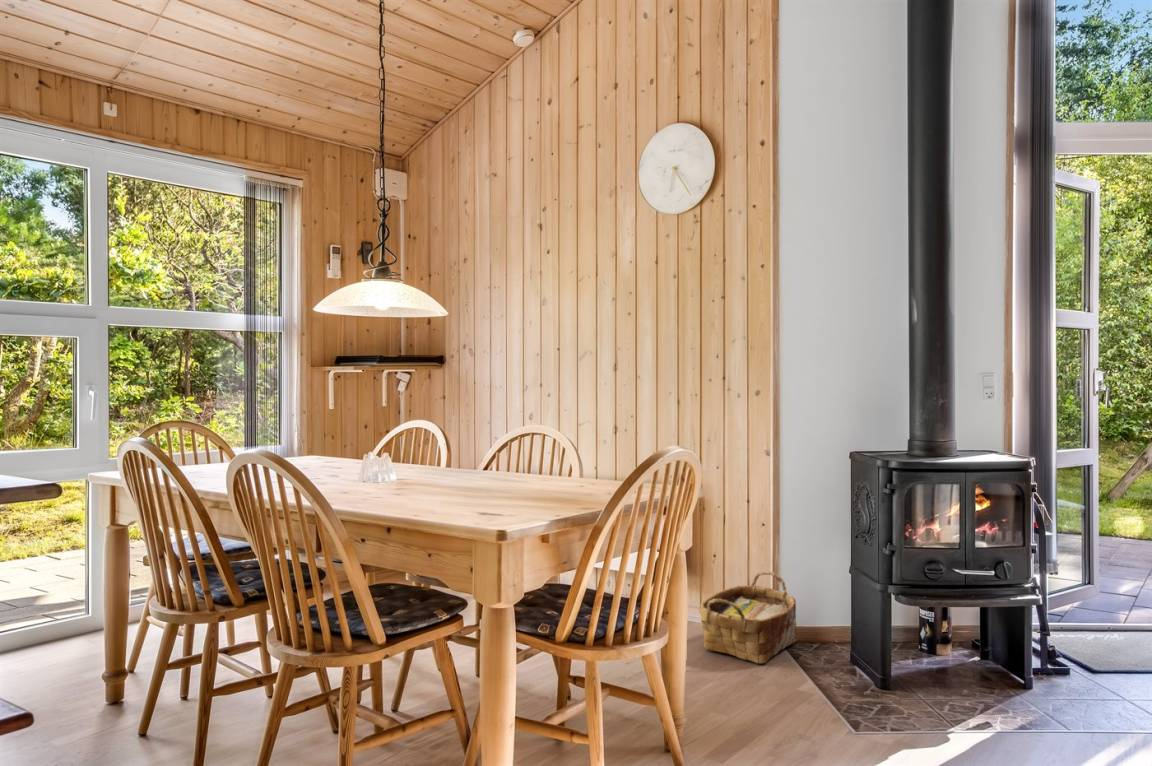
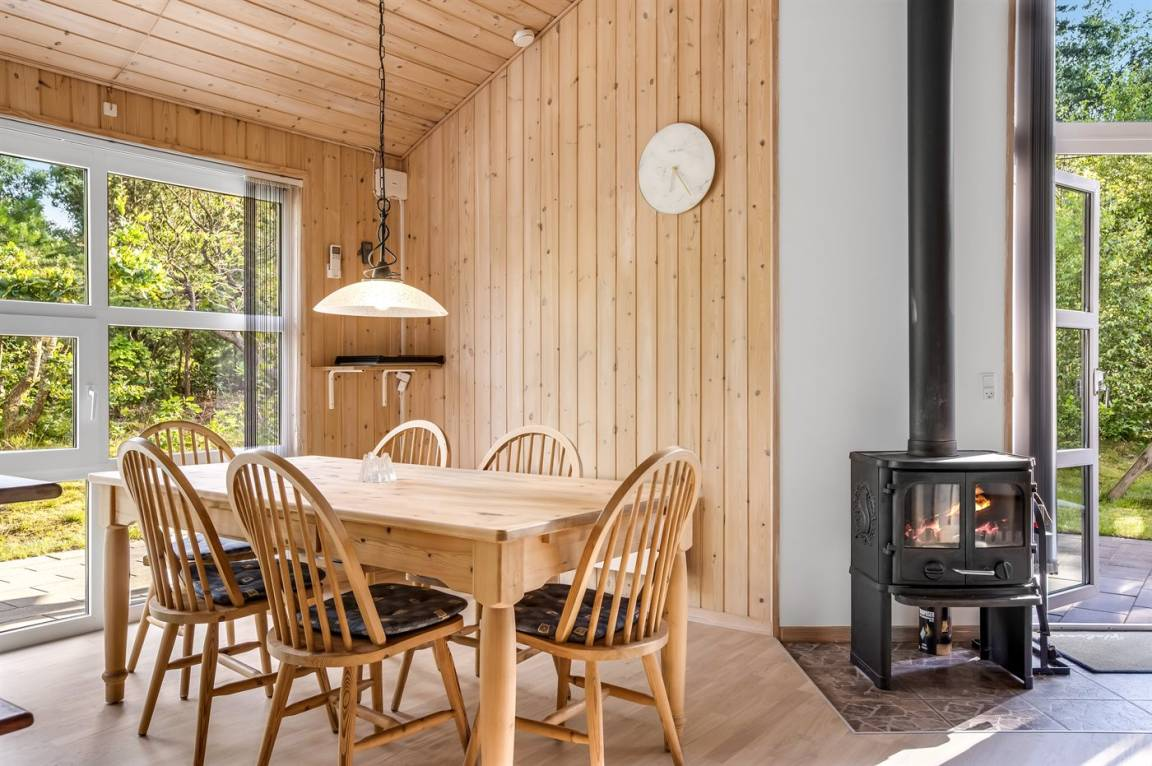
- woven basket (749, 614)
